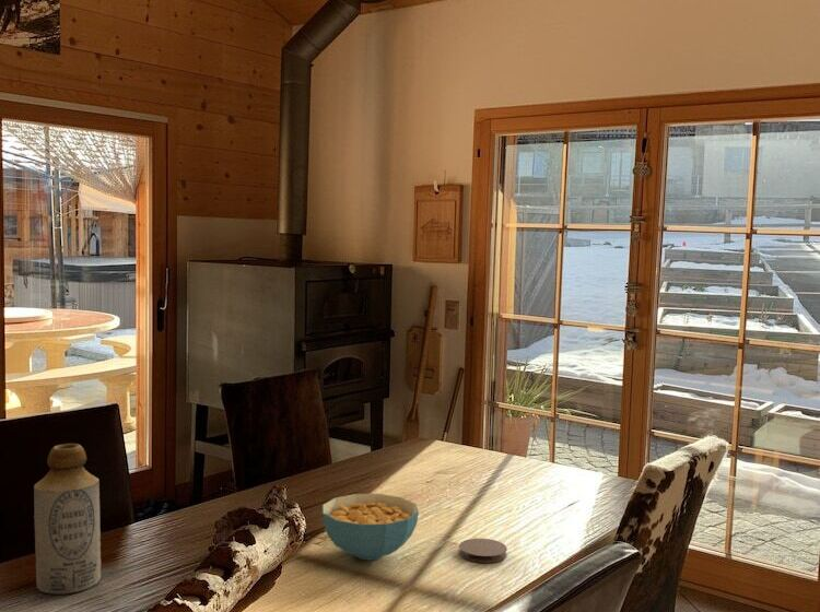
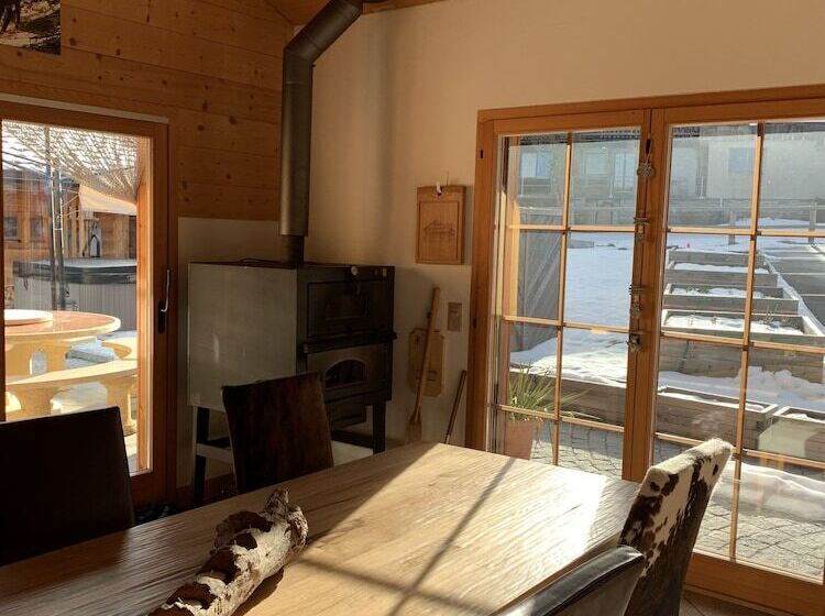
- cereal bowl (368, 531)
- bottle (68, 514)
- coaster (482, 550)
